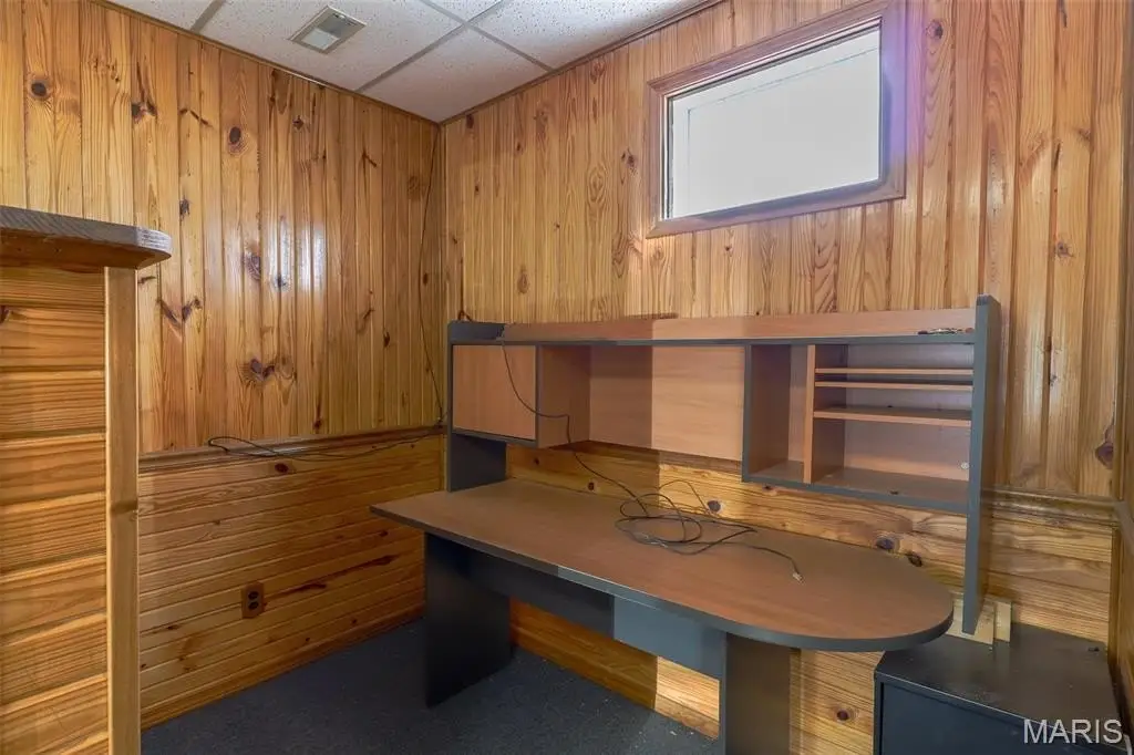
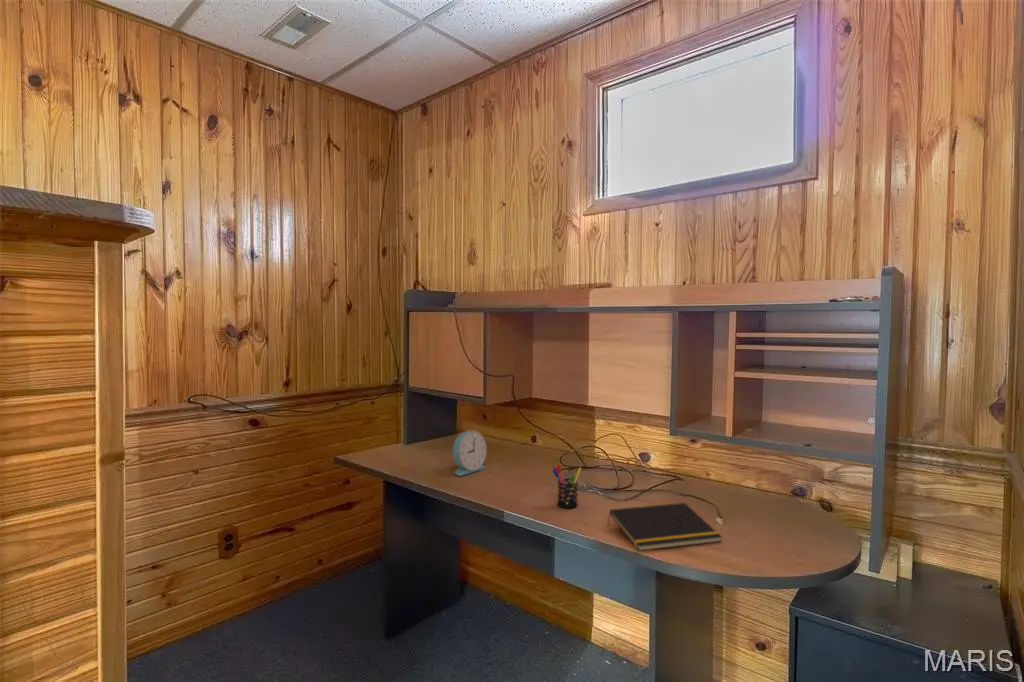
+ alarm clock (467, 450)
+ pen holder (567, 485)
+ notepad (663, 524)
